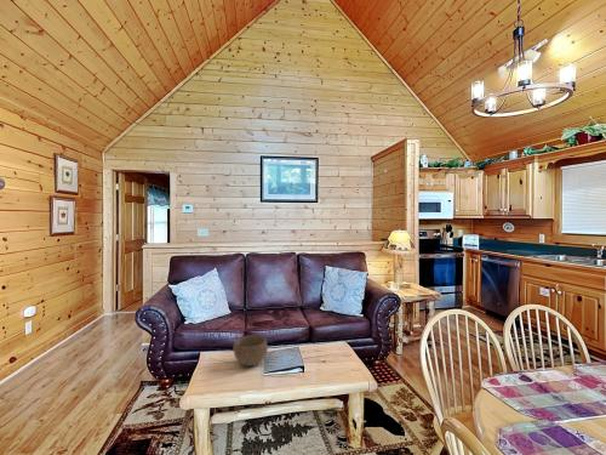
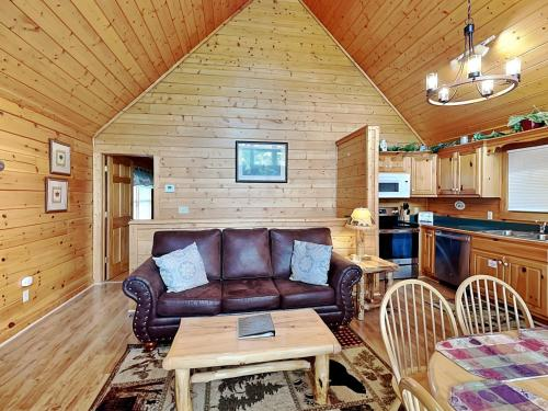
- bowl (250, 352)
